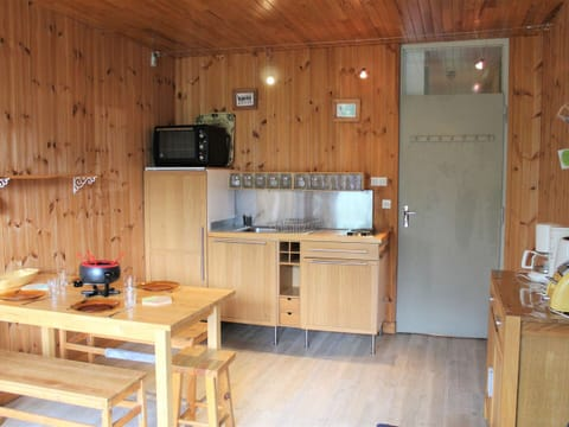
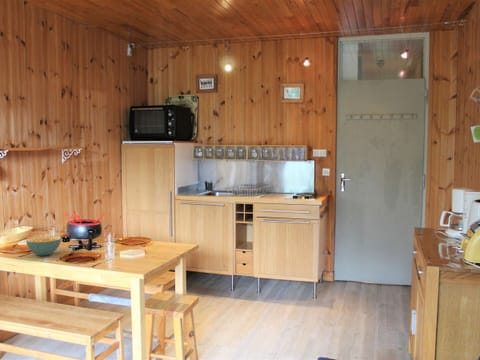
+ cereal bowl (44, 246)
